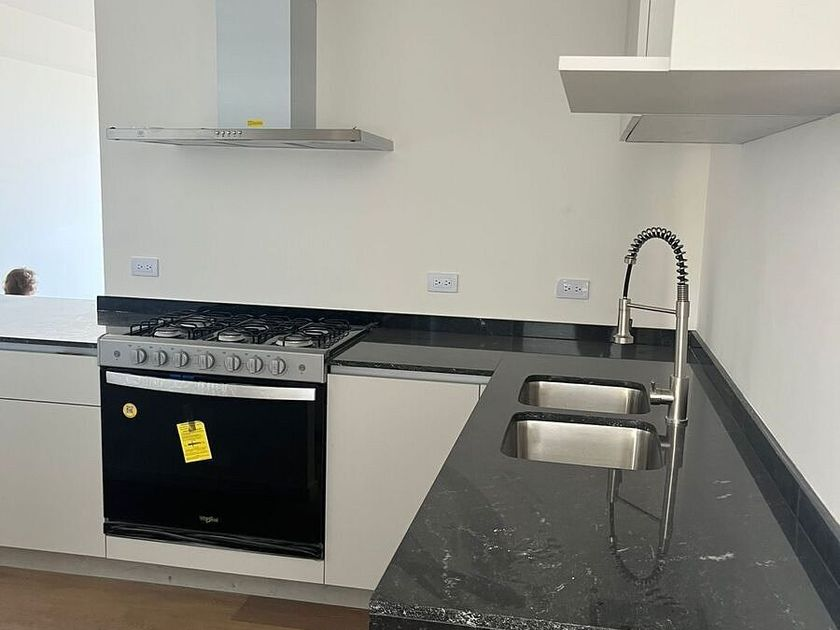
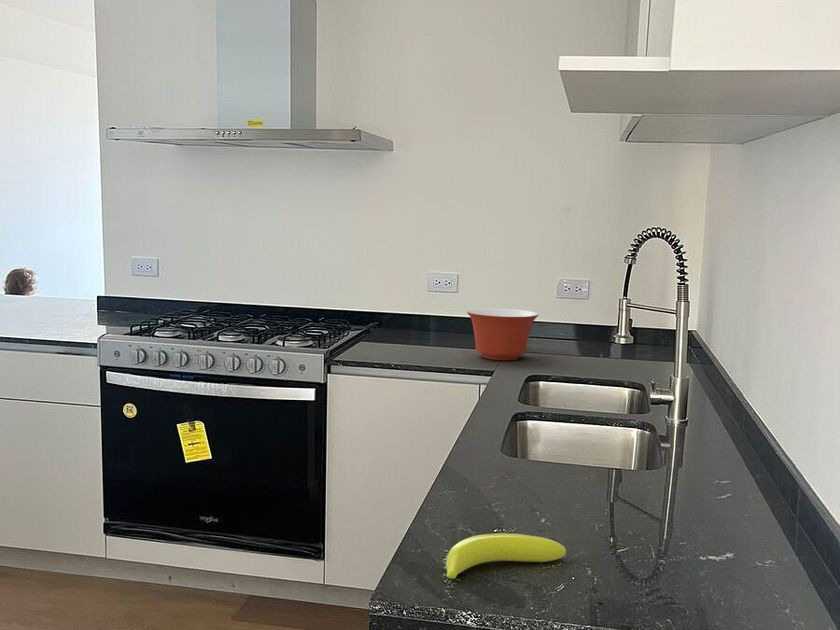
+ banana (507, 554)
+ mixing bowl (501, 334)
